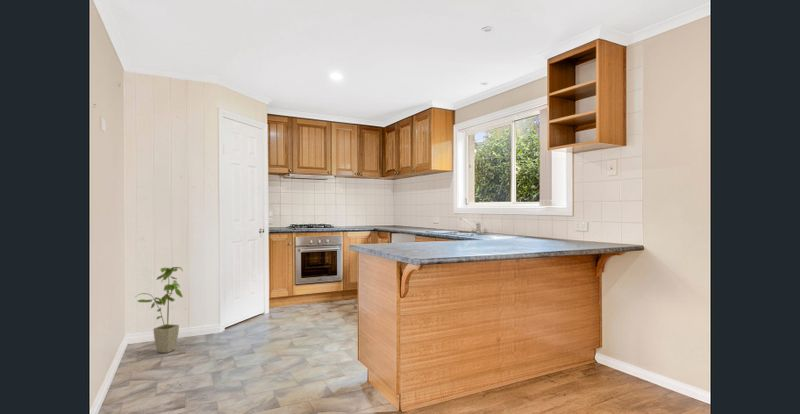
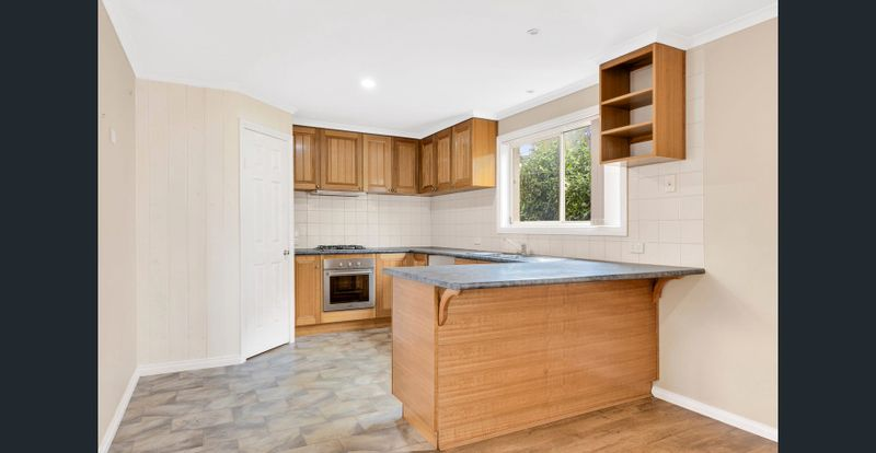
- house plant (160, 308)
